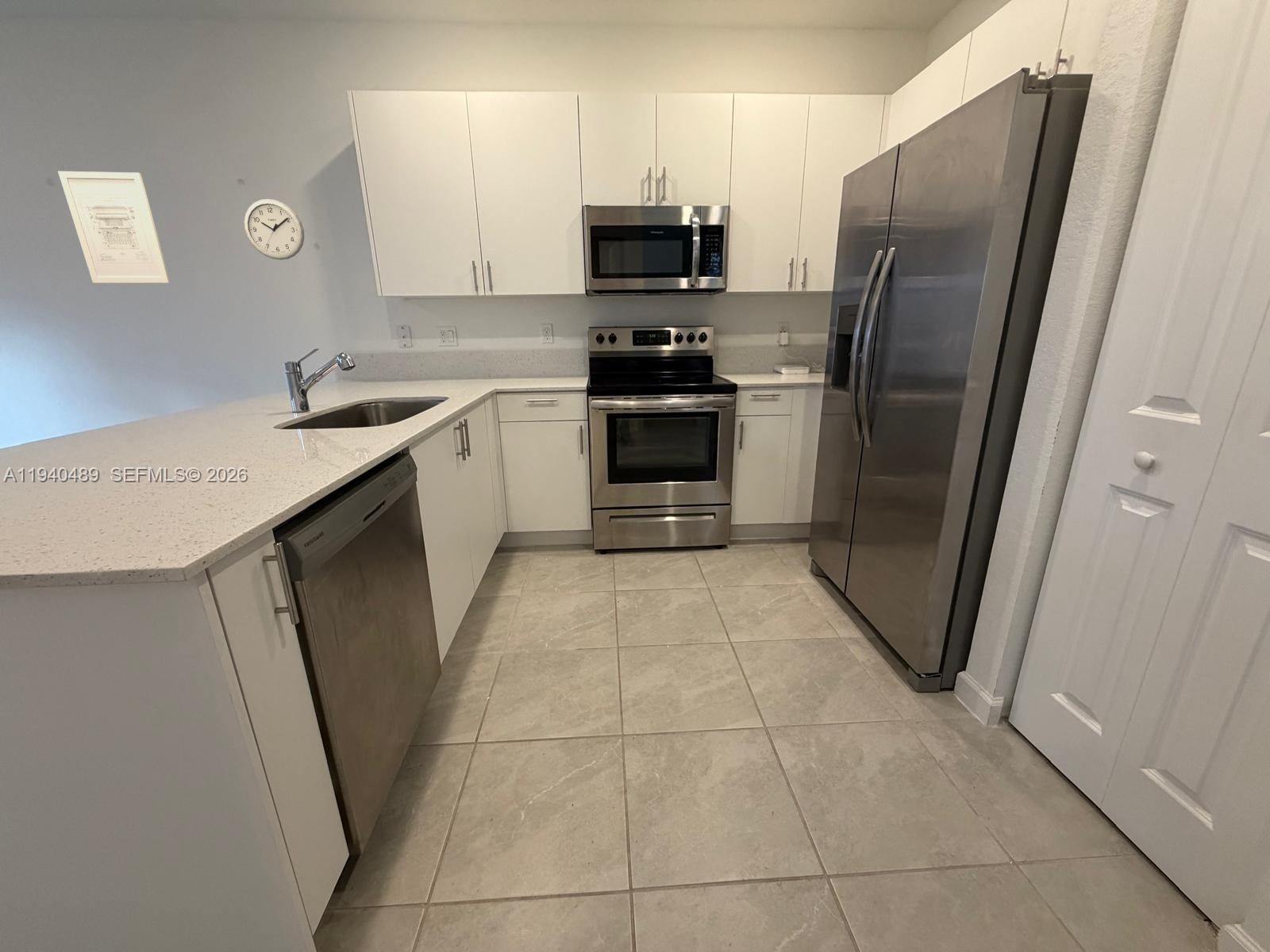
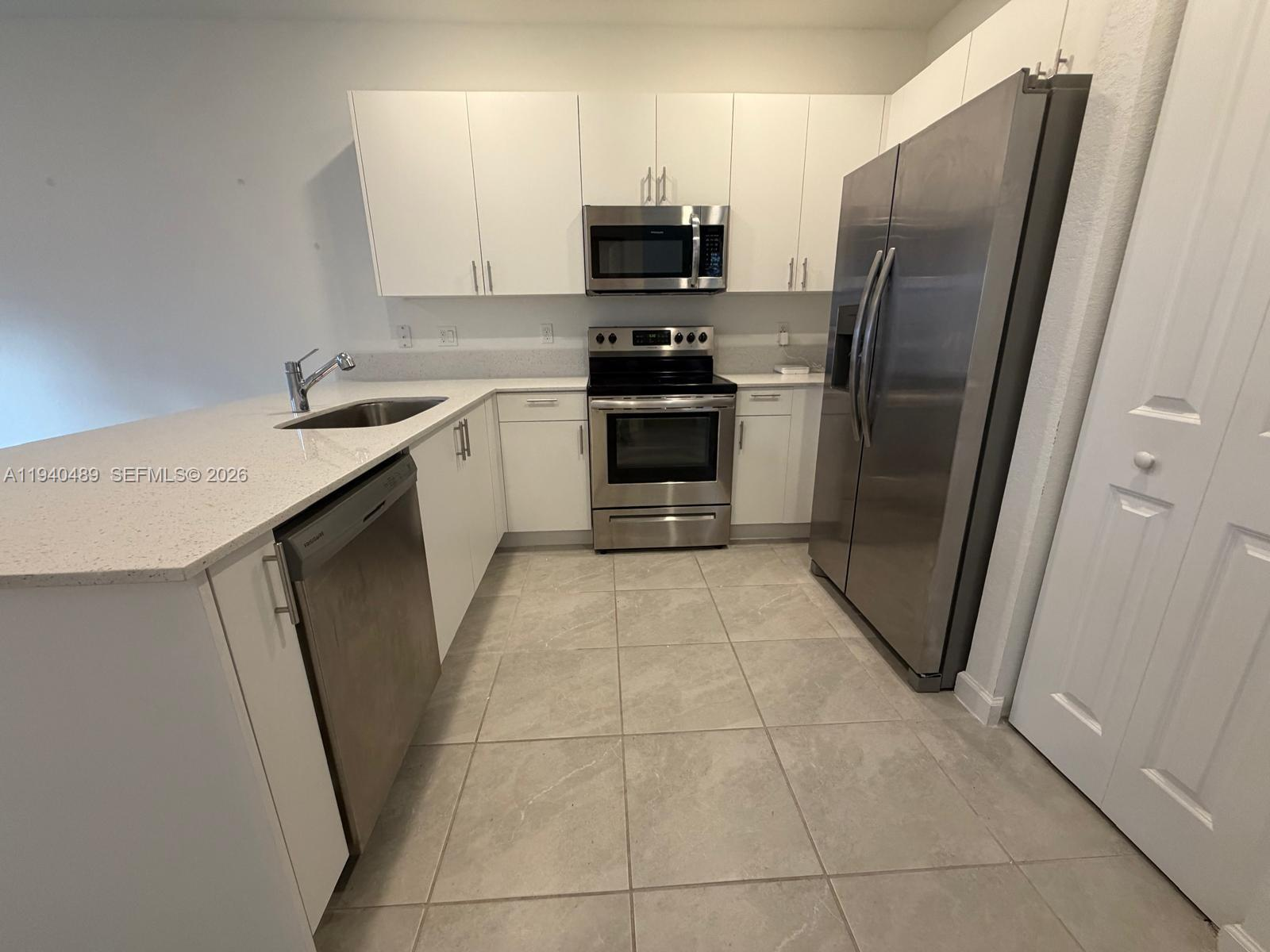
- wall art (116, 228)
- wall clock (273, 229)
